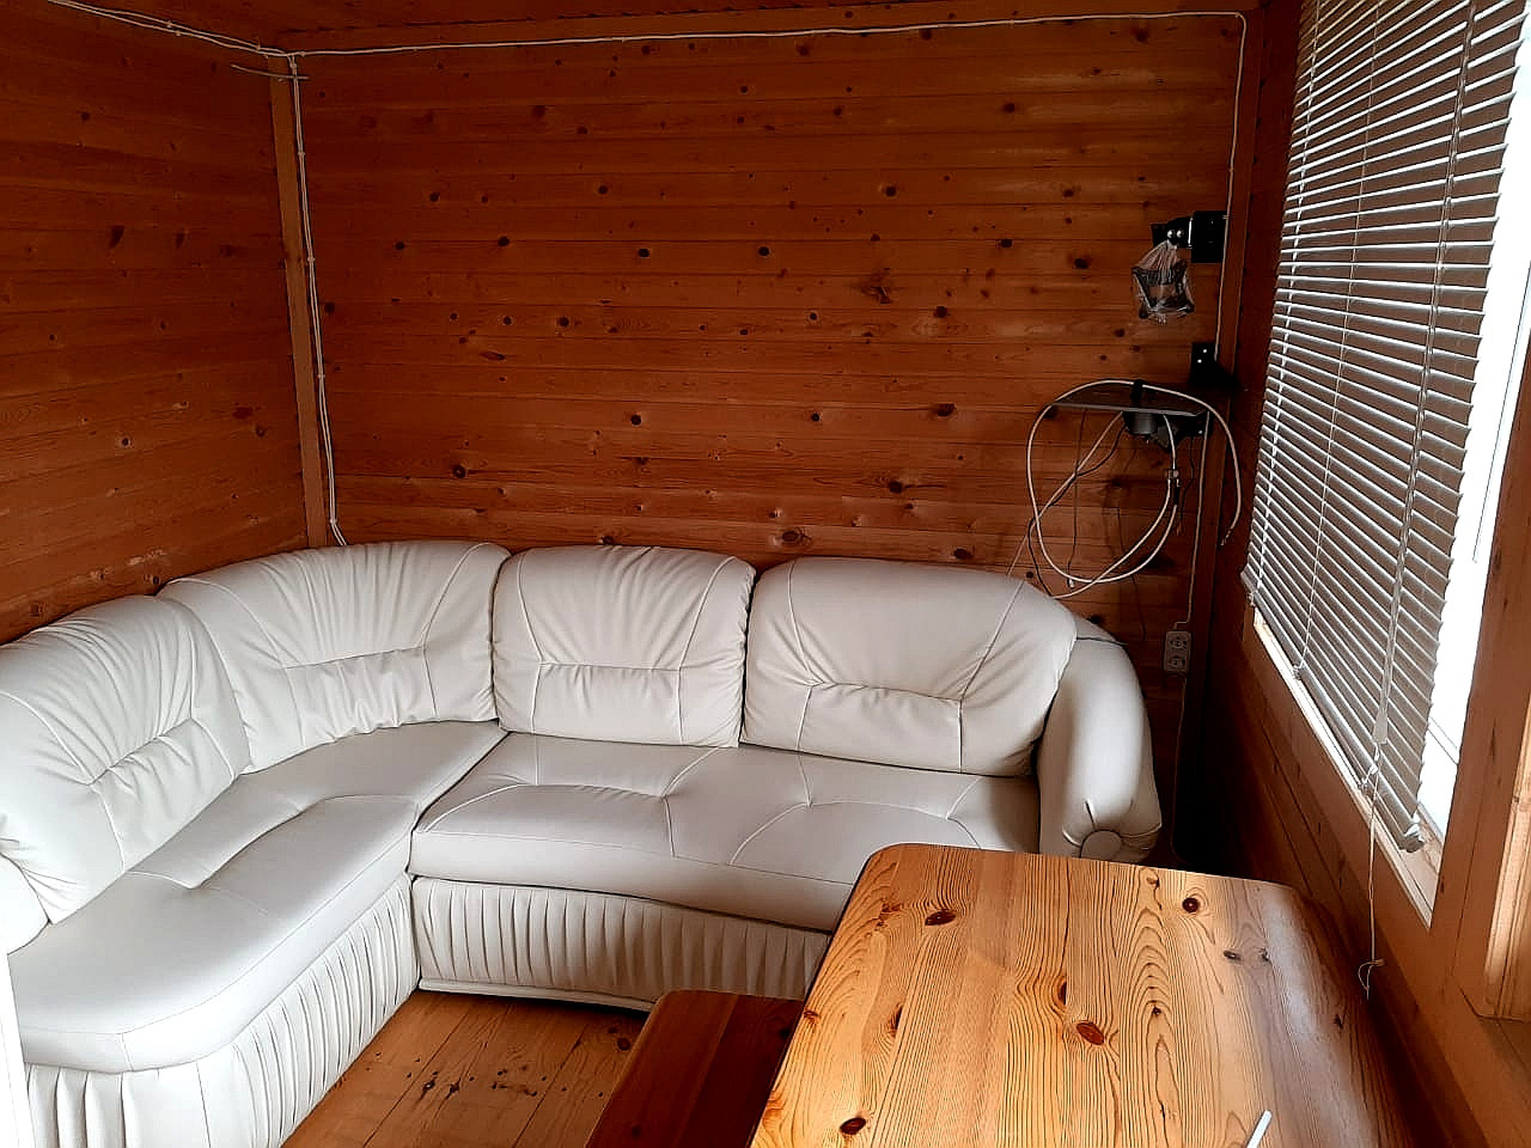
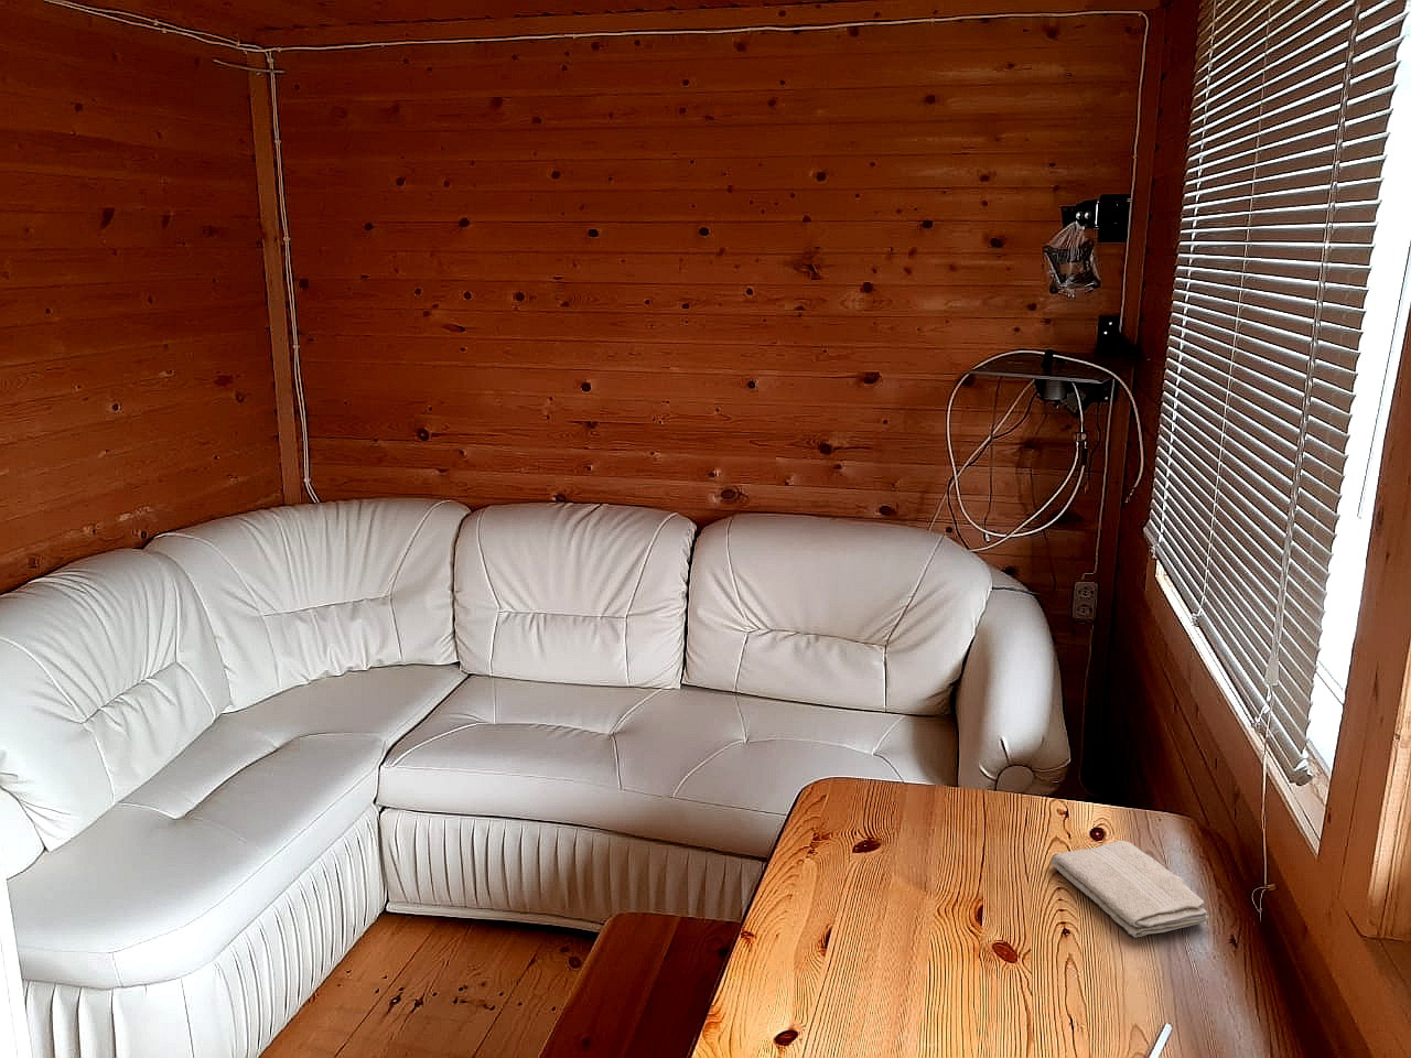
+ washcloth (1128, 884)
